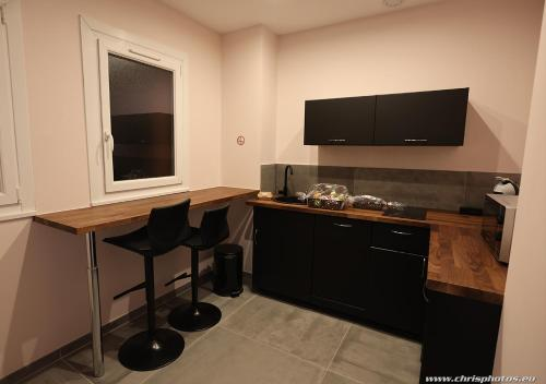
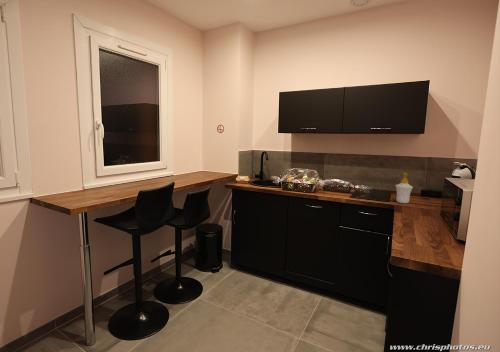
+ soap bottle (403, 187)
